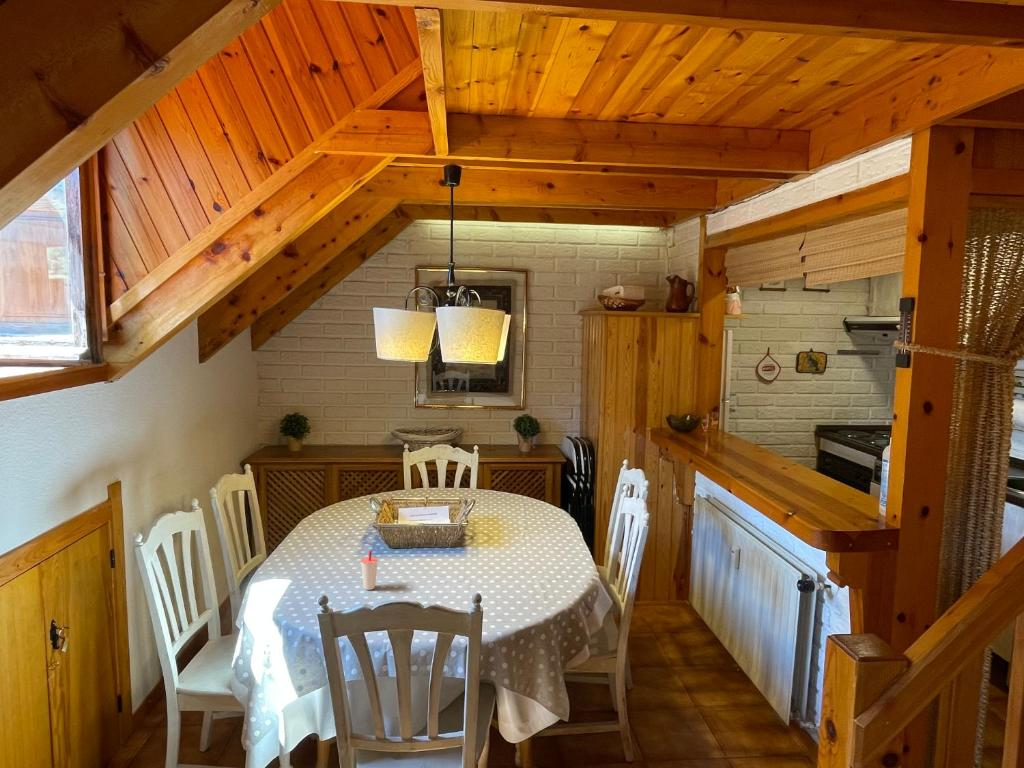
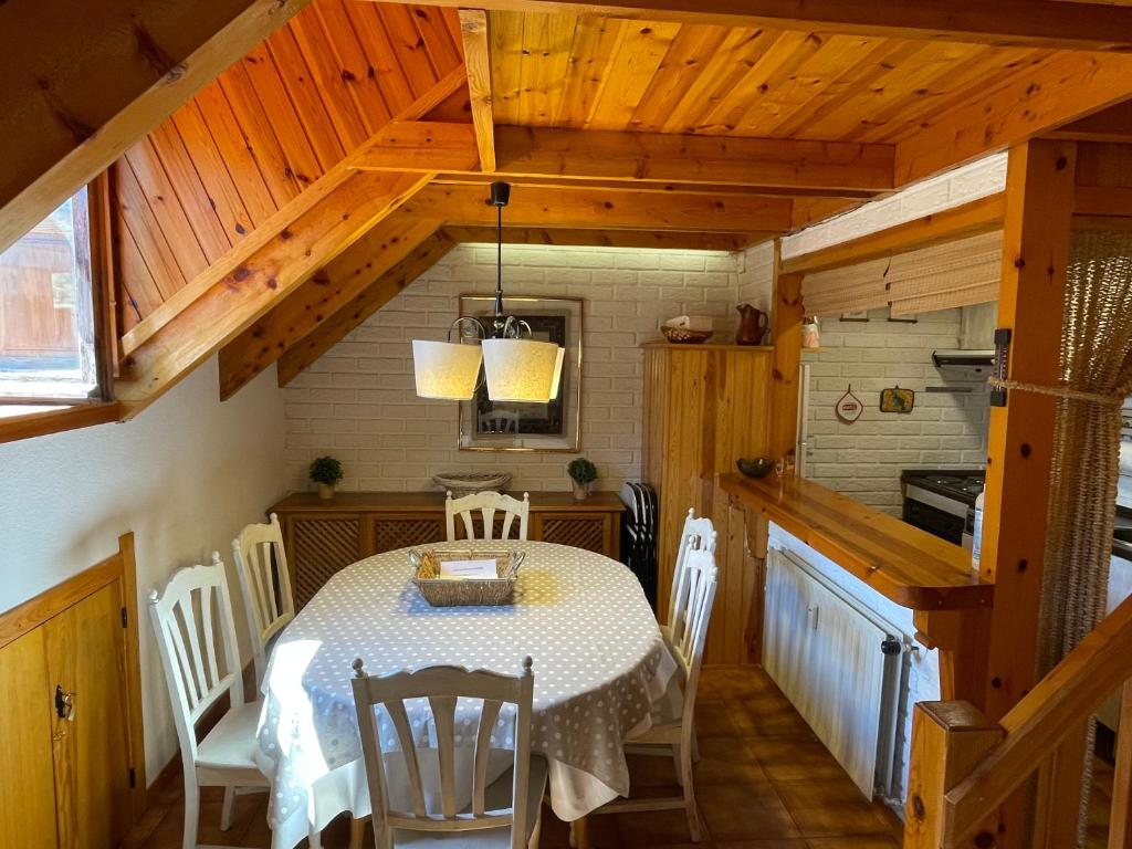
- cup (369, 569)
